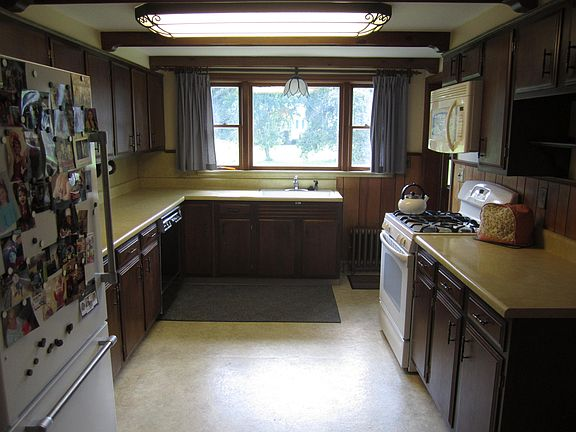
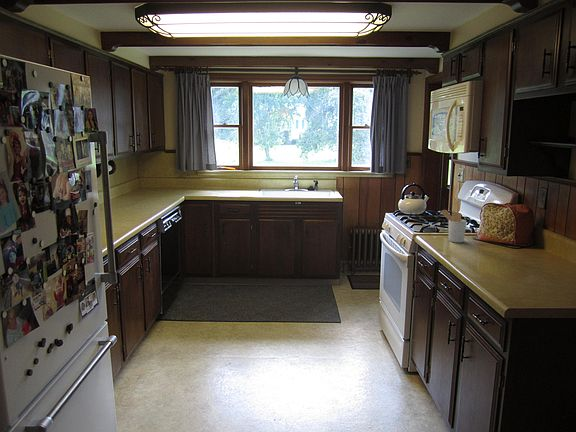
+ utensil holder (452, 225)
